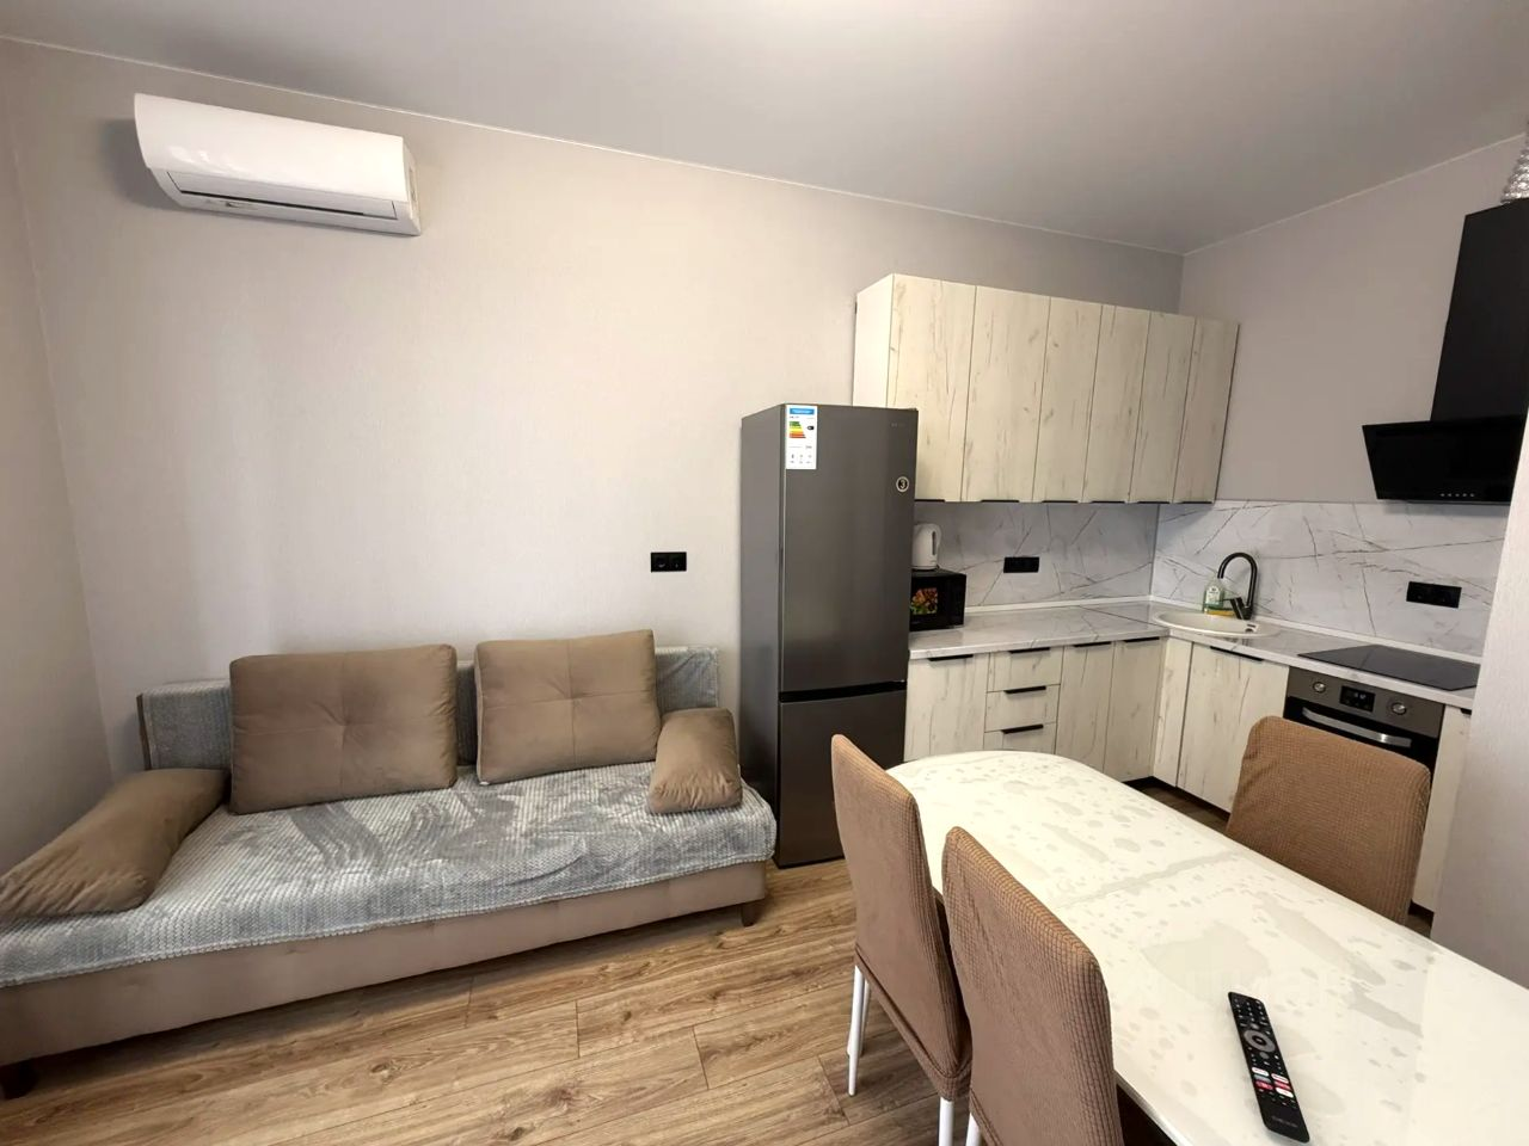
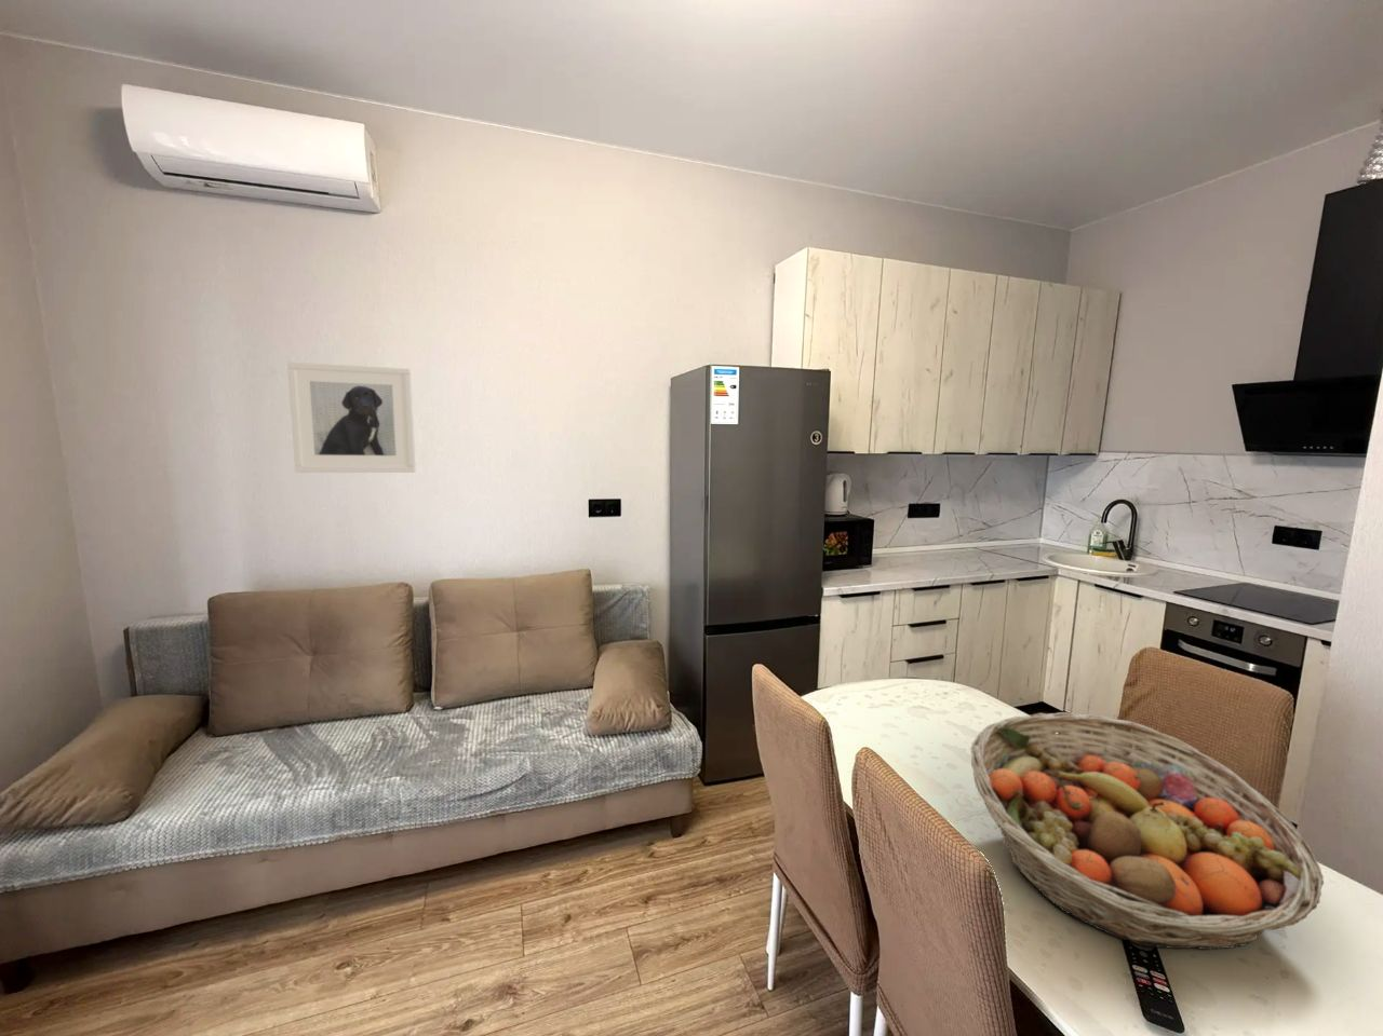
+ fruit basket (1122, 818)
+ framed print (354, 419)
